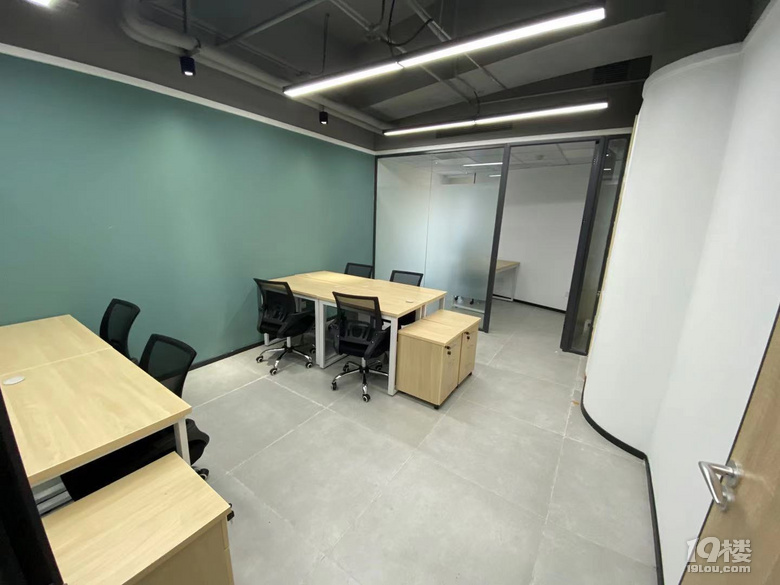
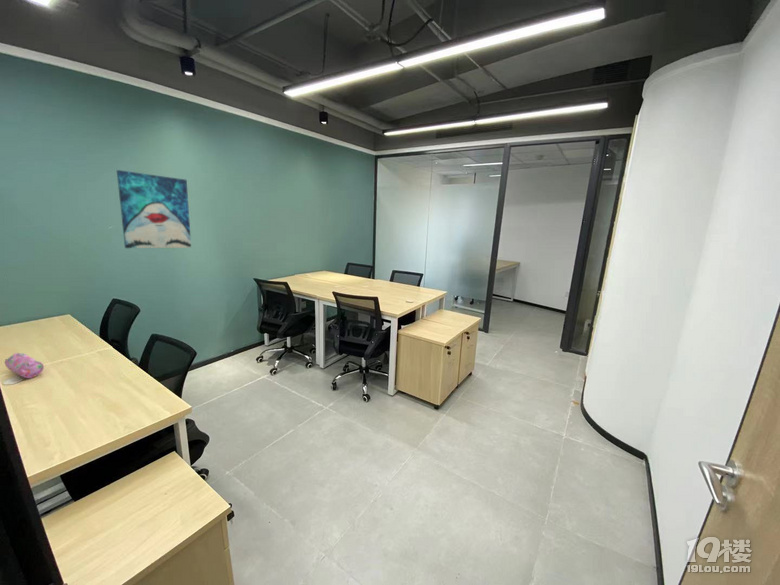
+ pencil case (24, 364)
+ wall art (157, 212)
